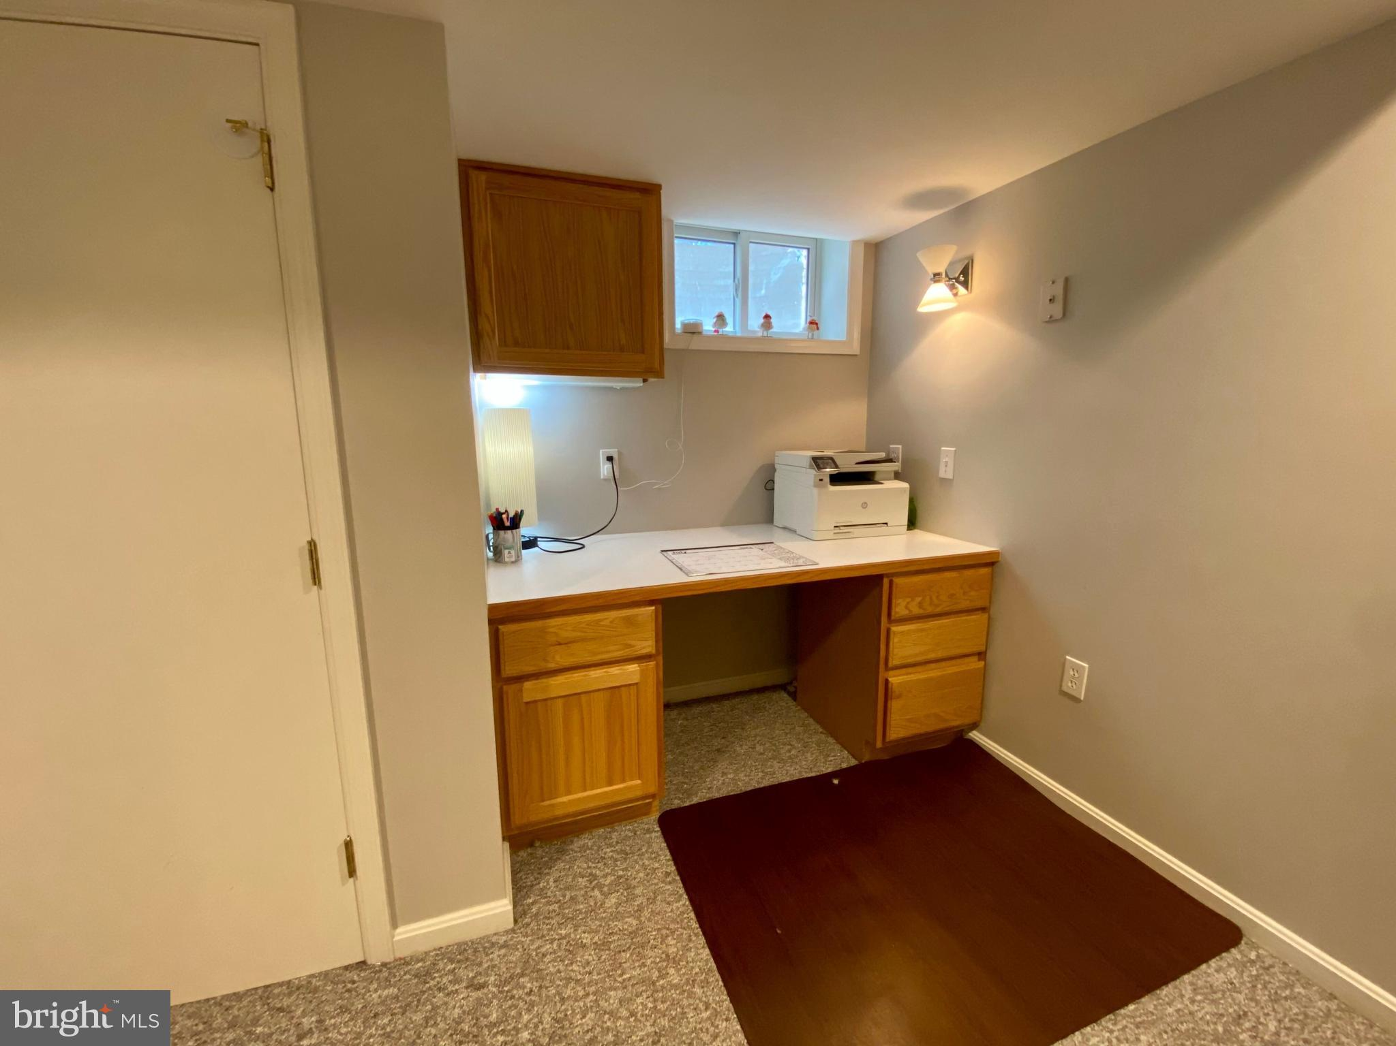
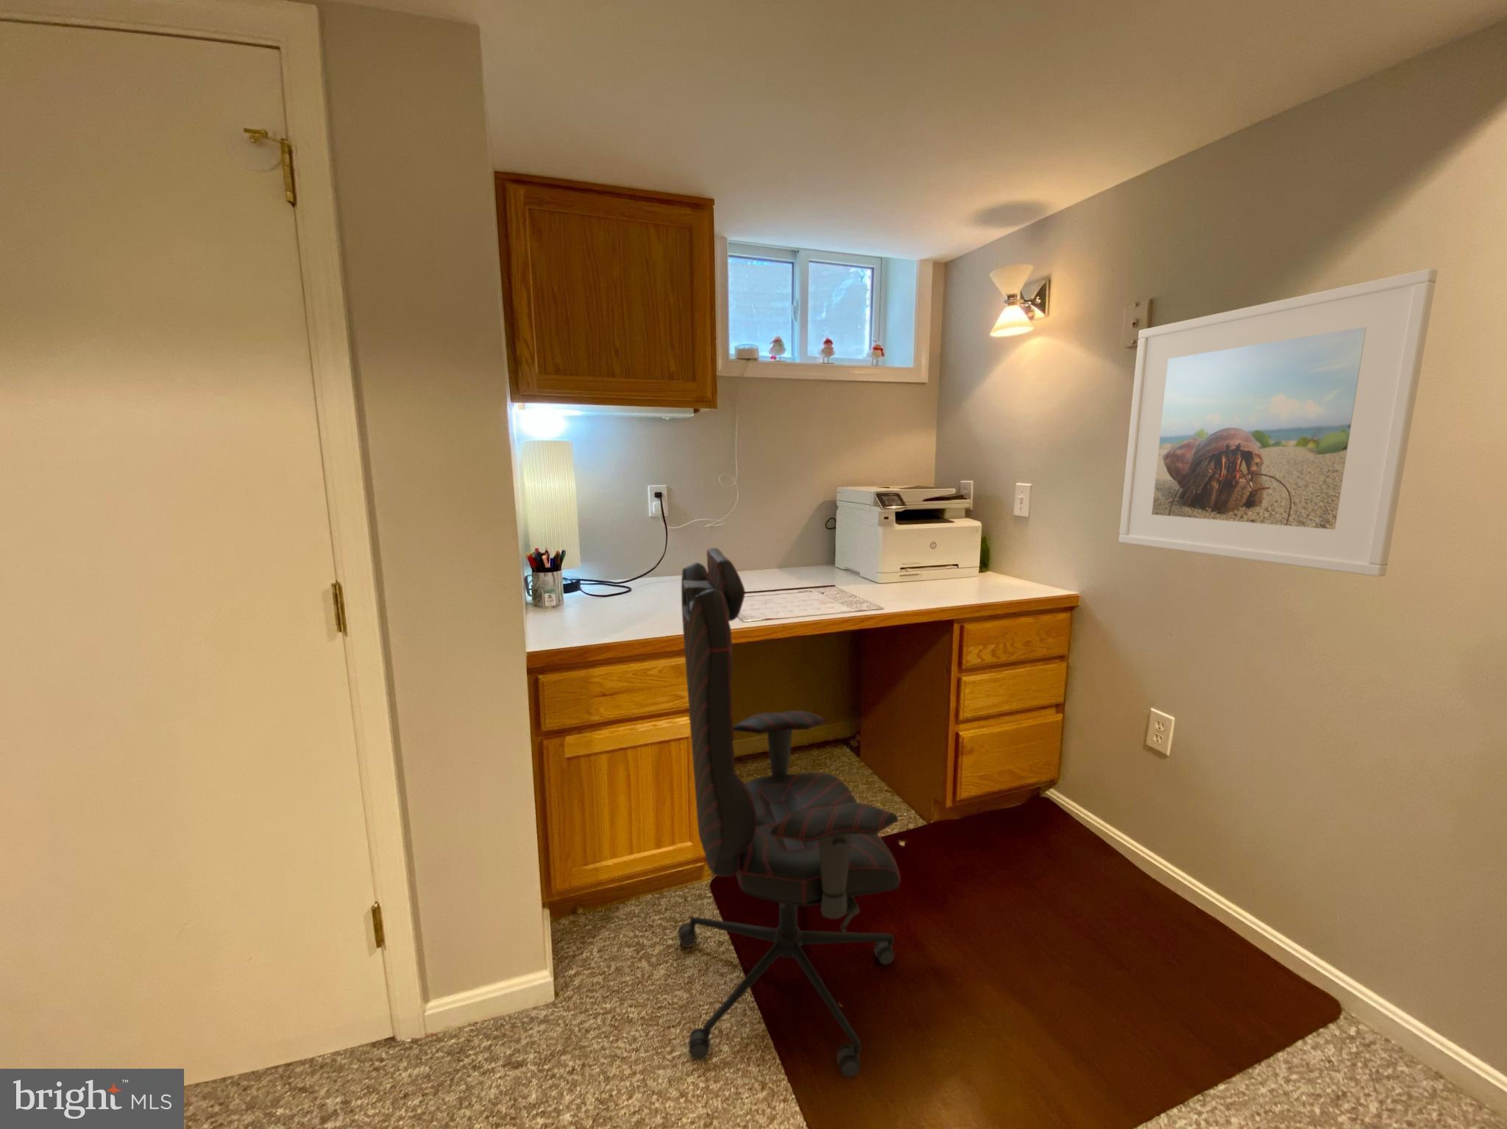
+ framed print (1244, 434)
+ office chair (793, 776)
